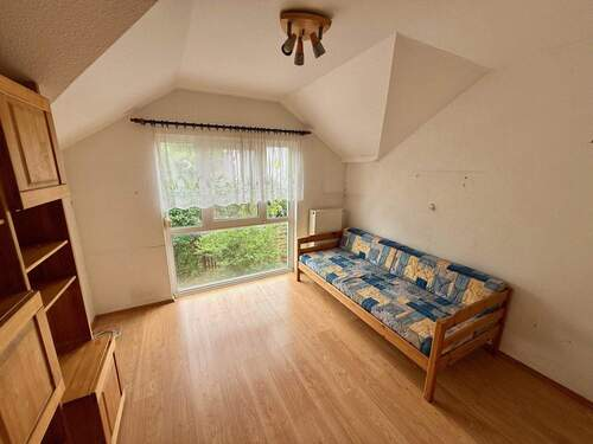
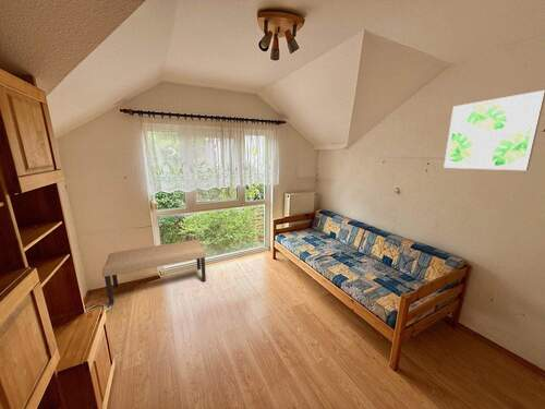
+ wall art (486, 135)
+ bench (159, 265)
